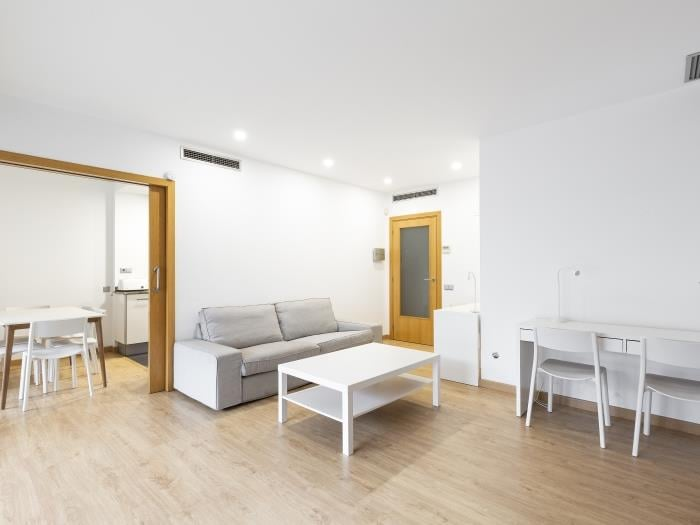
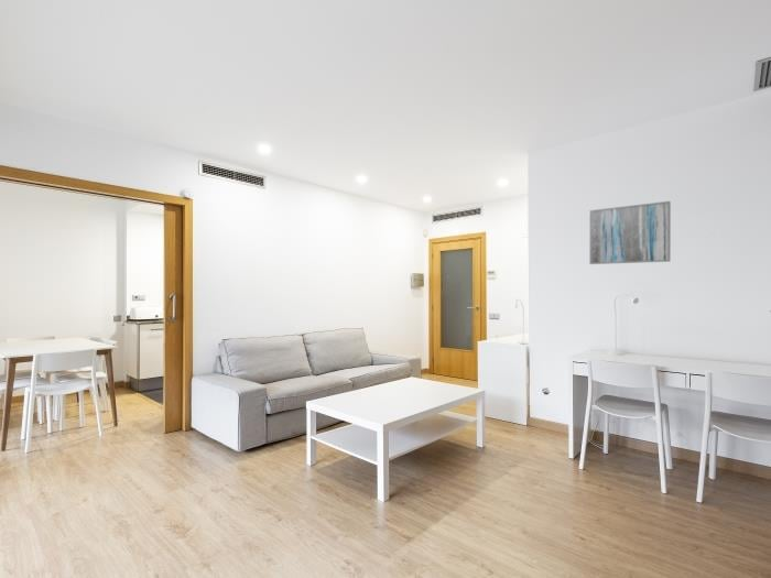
+ wall art (628, 235)
